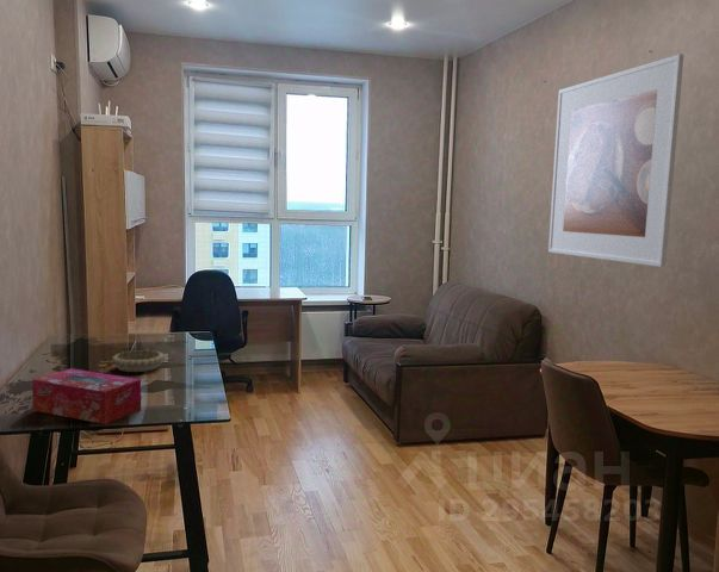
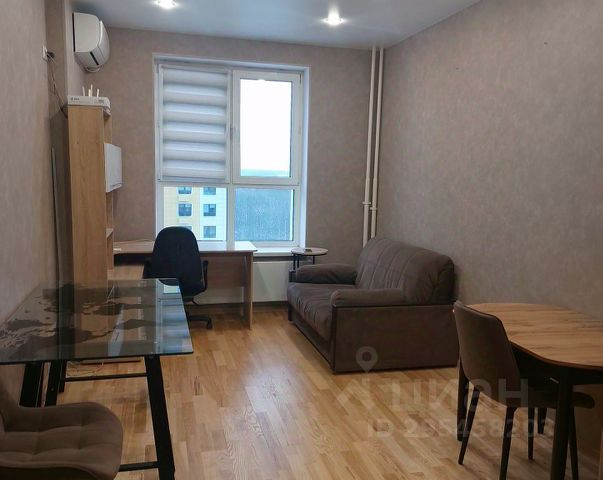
- tissue box (87, 394)
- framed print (606, 168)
- decorative bowl (138, 360)
